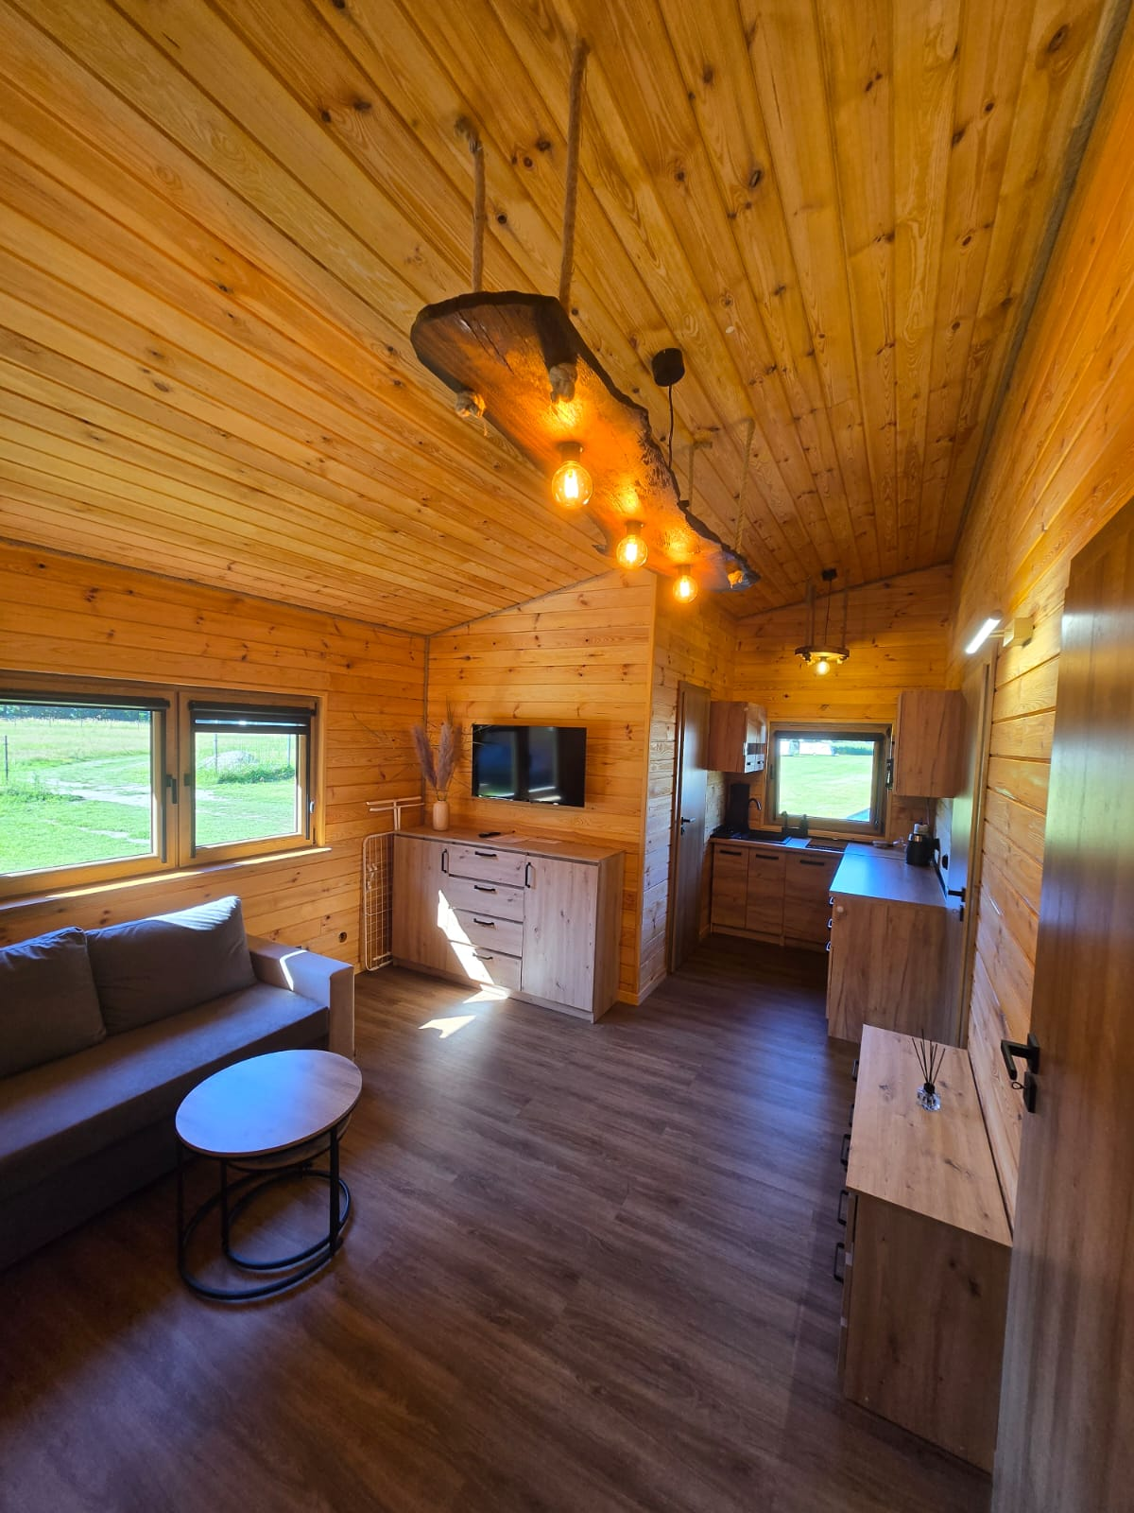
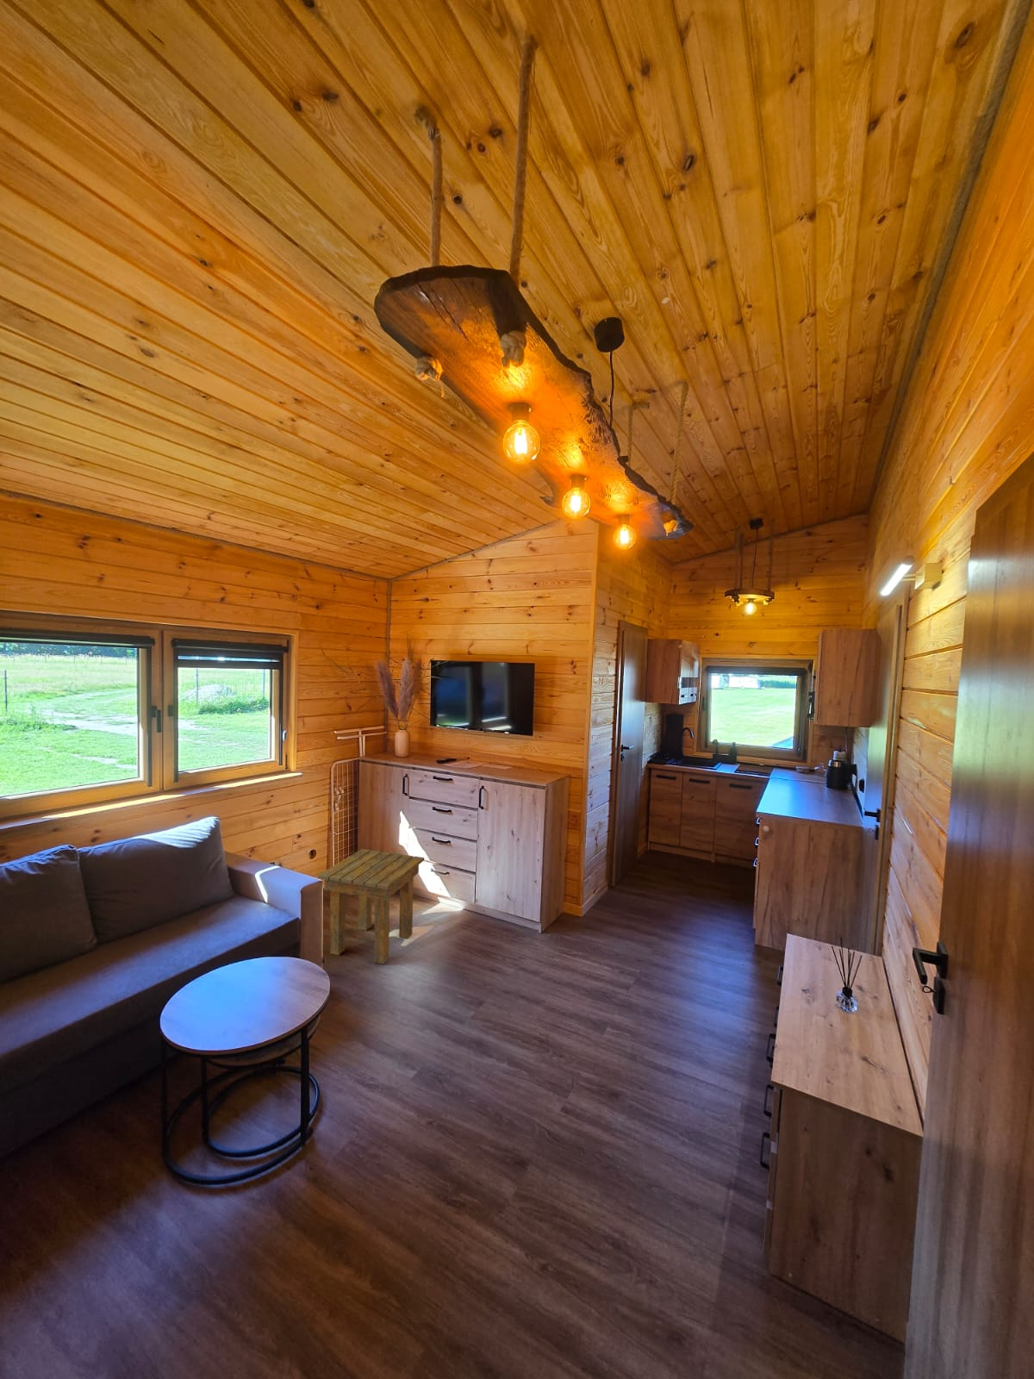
+ side table (375, 904)
